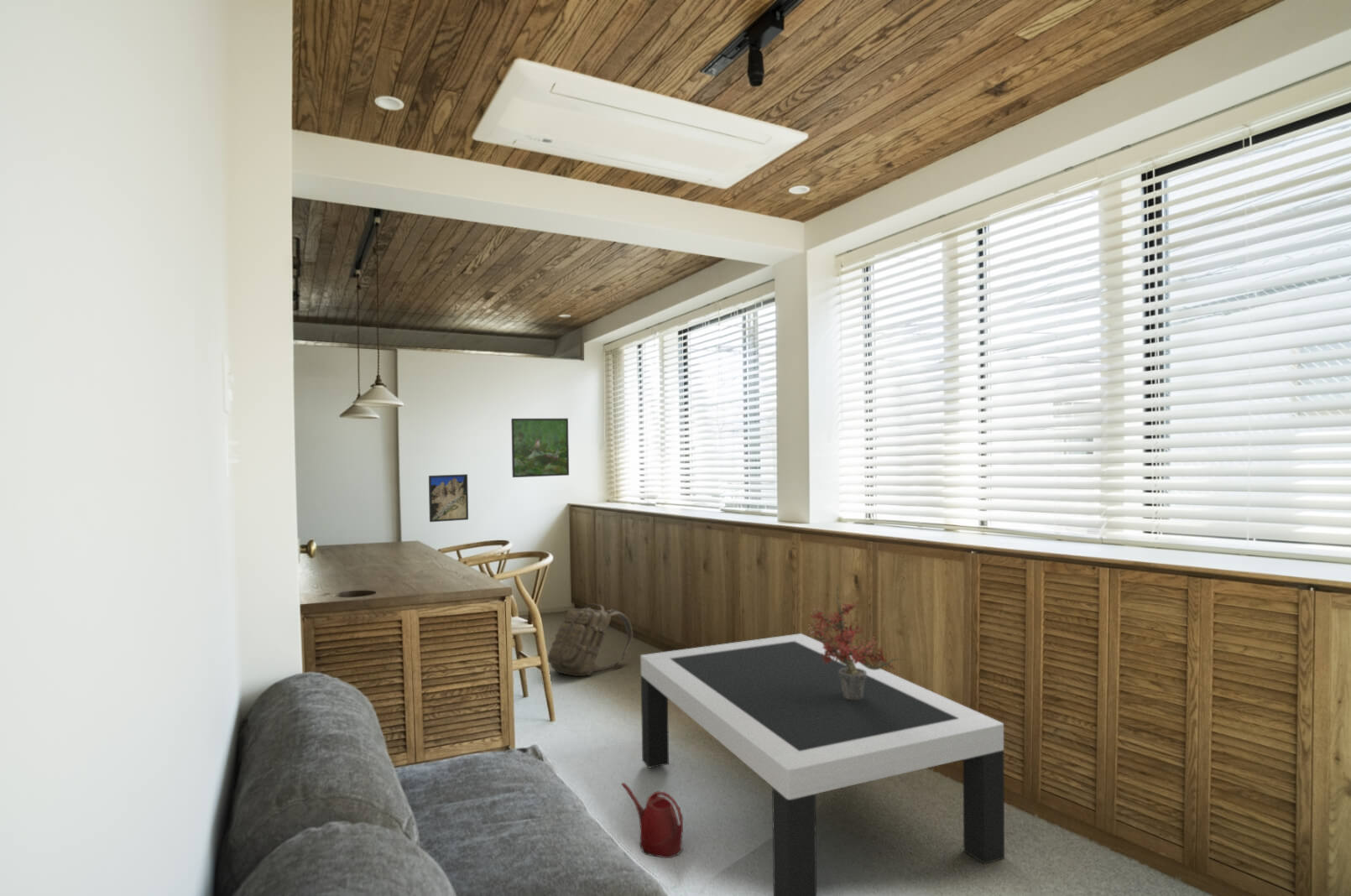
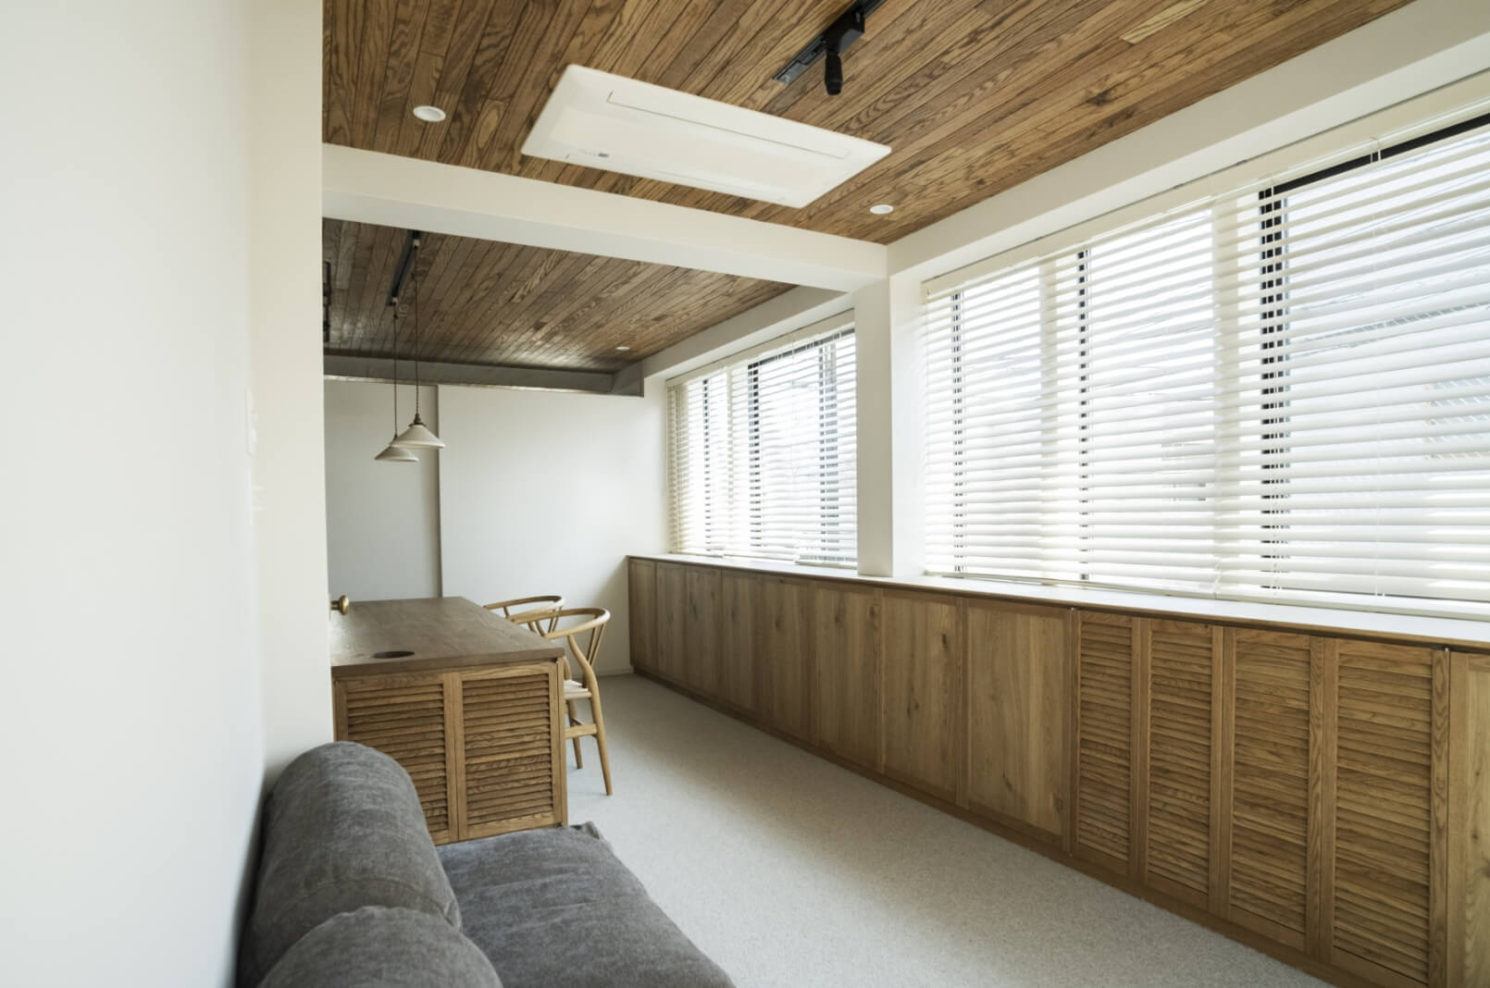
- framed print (540, 447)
- coffee table (796, 744)
- backpack (586, 637)
- potted plant (847, 638)
- watering can (649, 815)
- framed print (448, 497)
